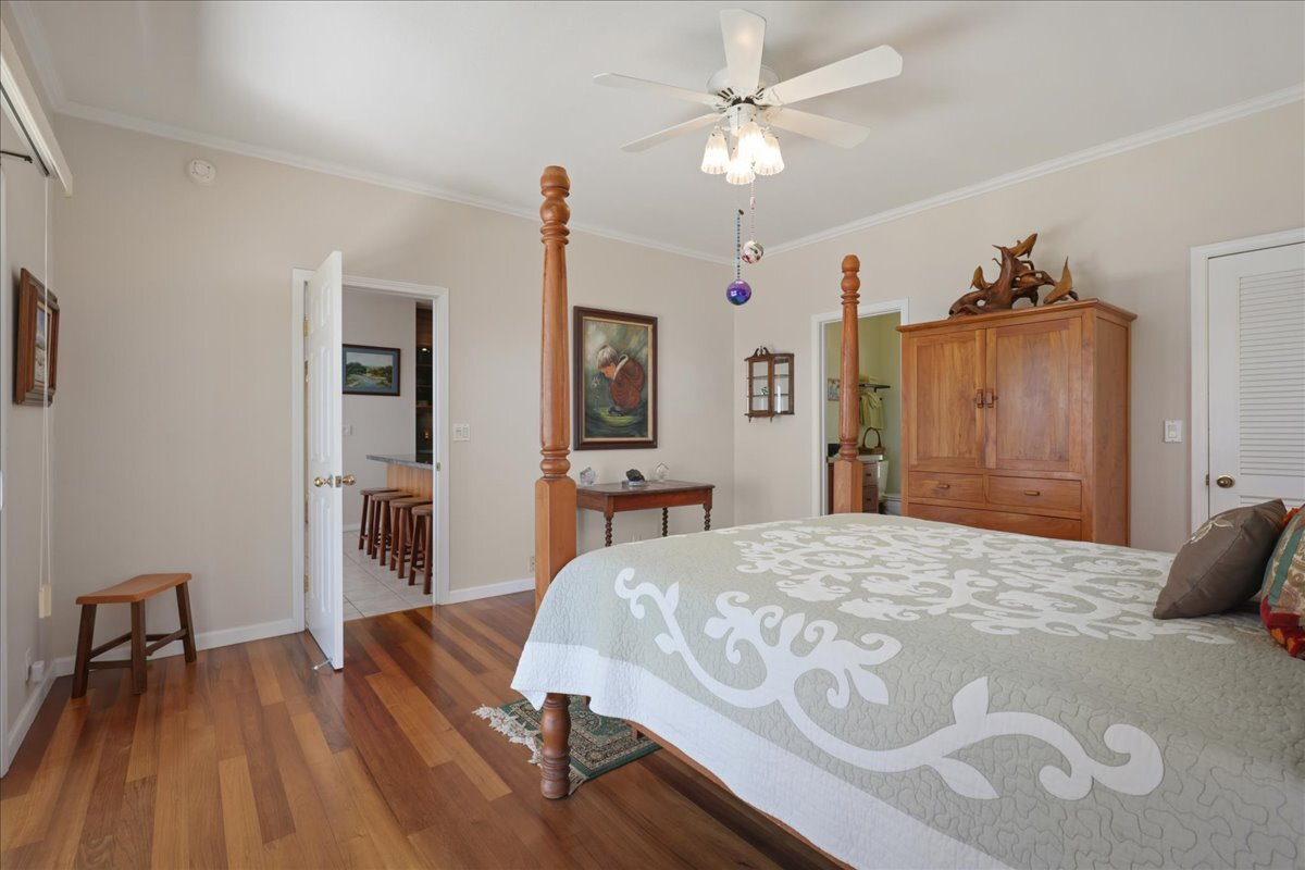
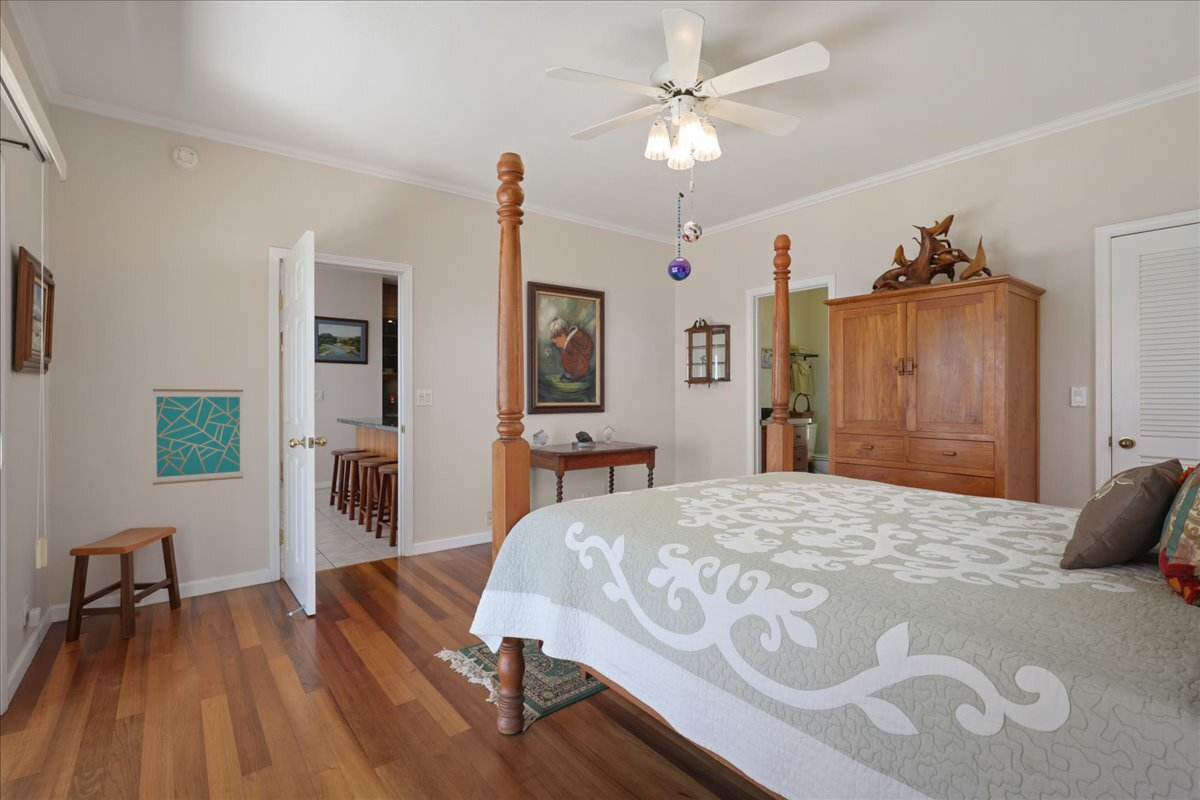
+ wall art (199, 435)
